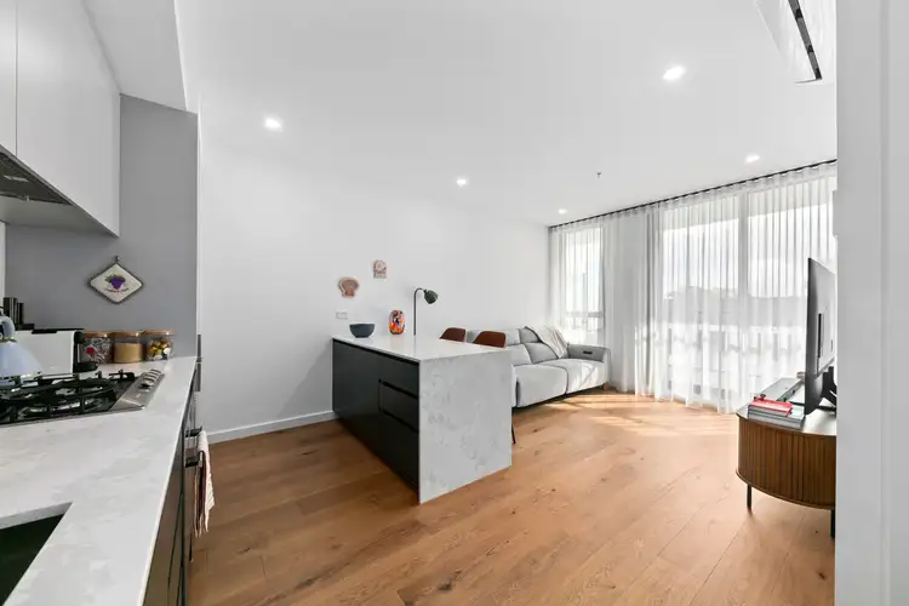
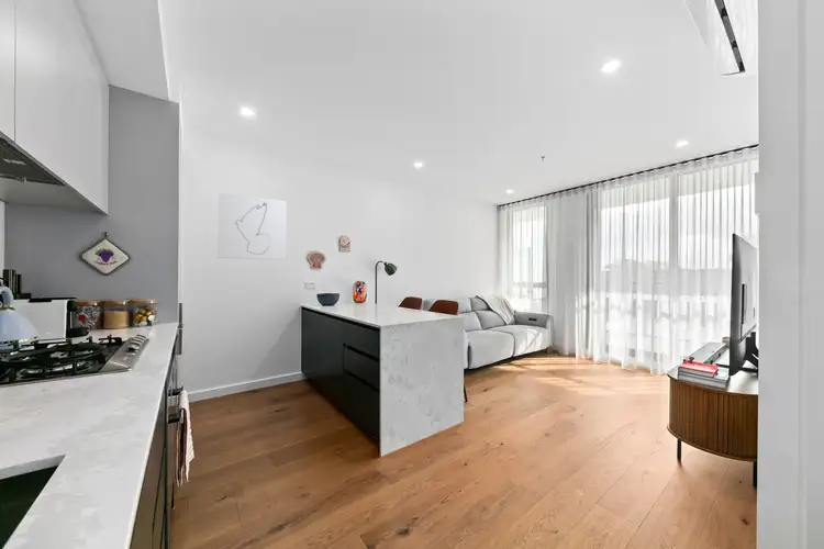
+ wall art (254, 227)
